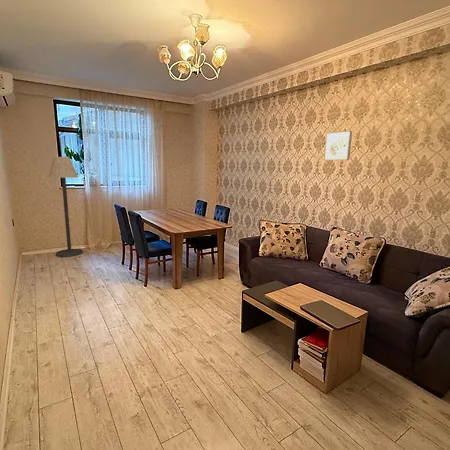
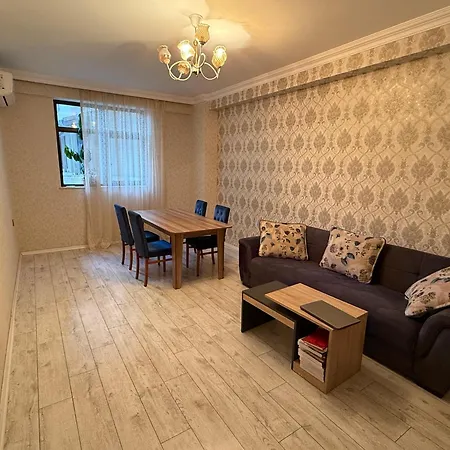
- floor lamp (65, 206)
- wall art (337, 146)
